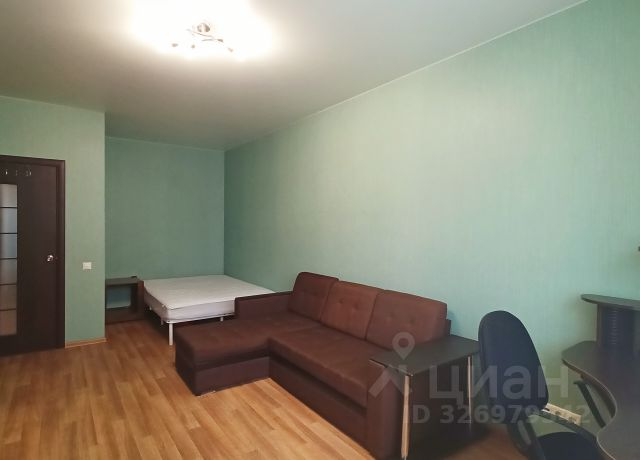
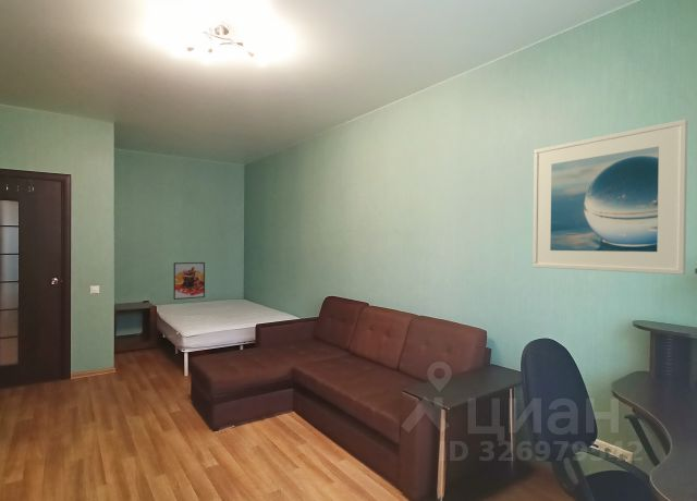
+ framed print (189, 280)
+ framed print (599, 203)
